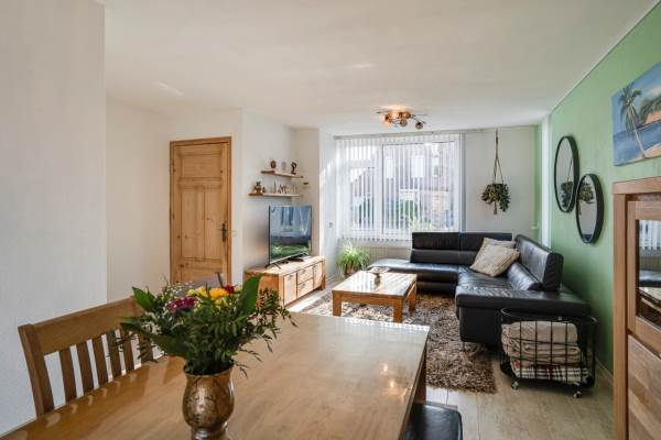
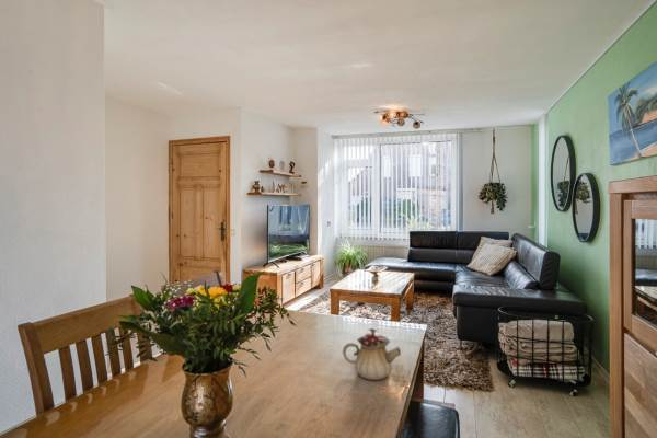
+ teapot (370, 349)
